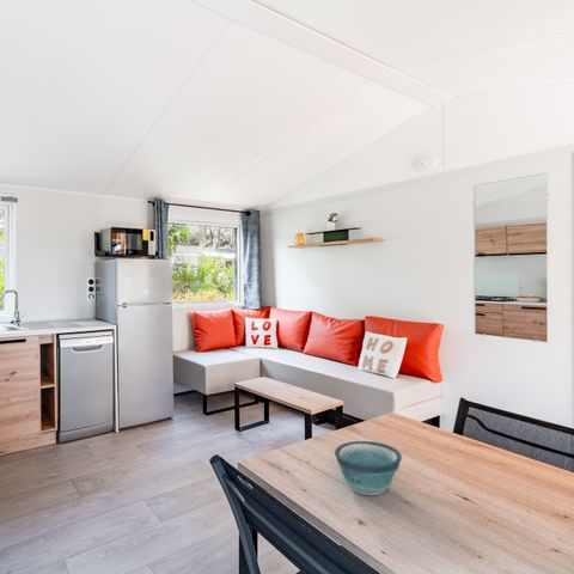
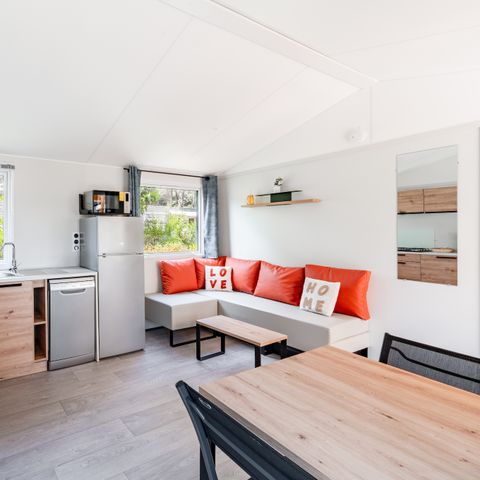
- bowl (367, 469)
